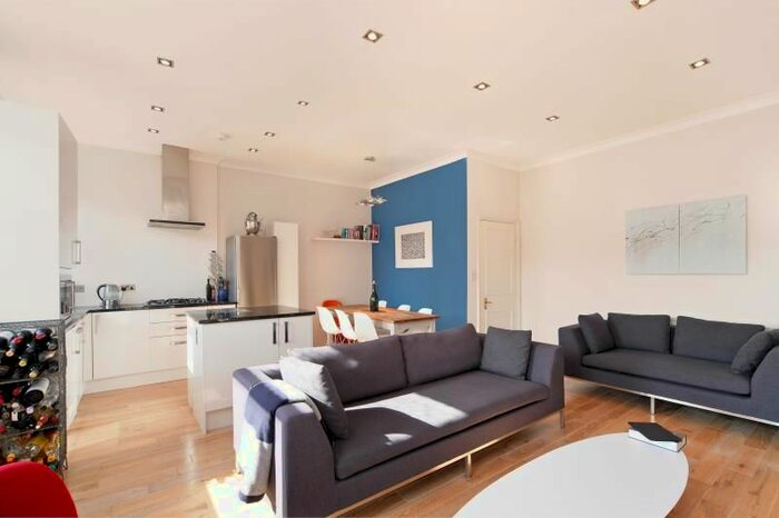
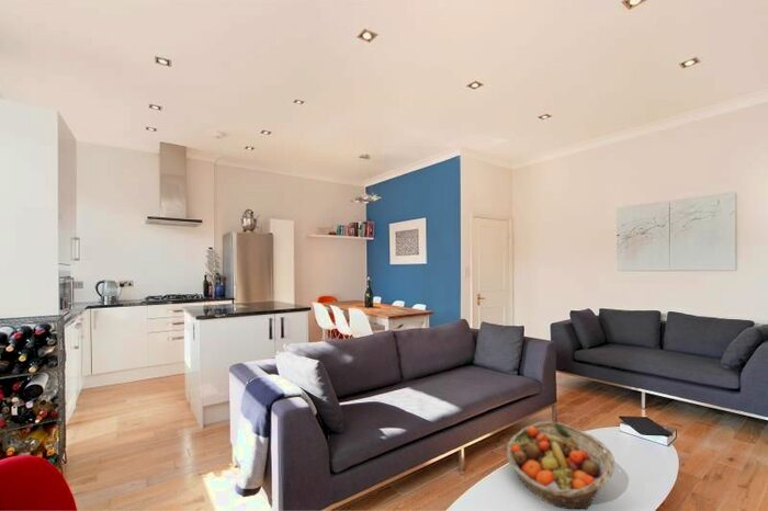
+ fruit basket (556, 462)
